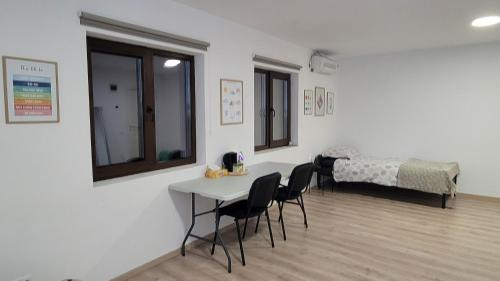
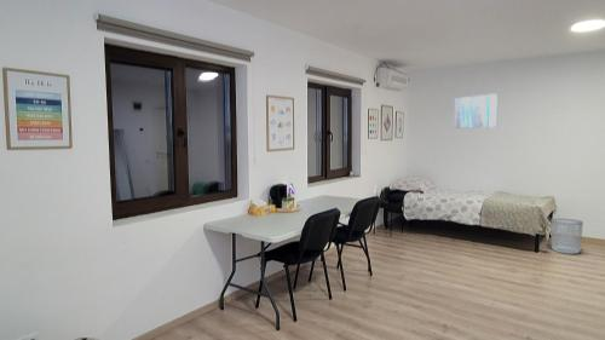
+ wall art (476, 111)
+ waste bin (565, 235)
